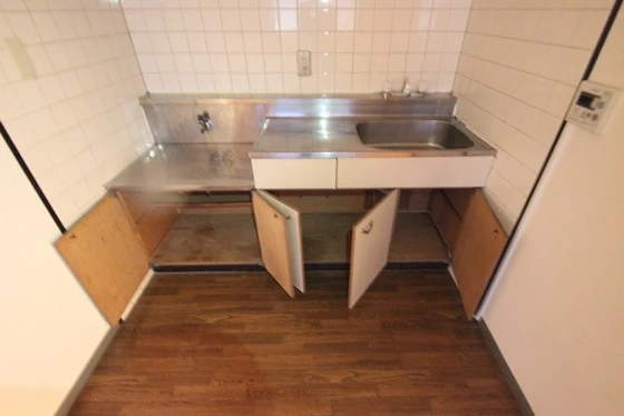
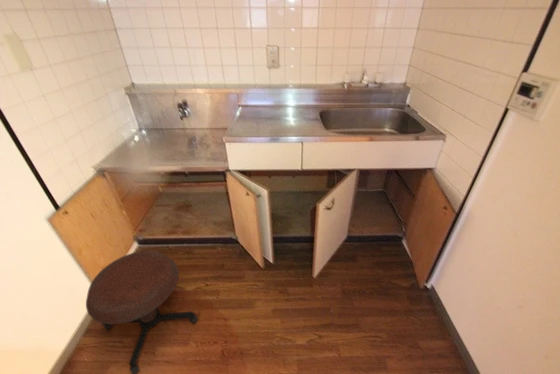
+ stool (141, 302)
